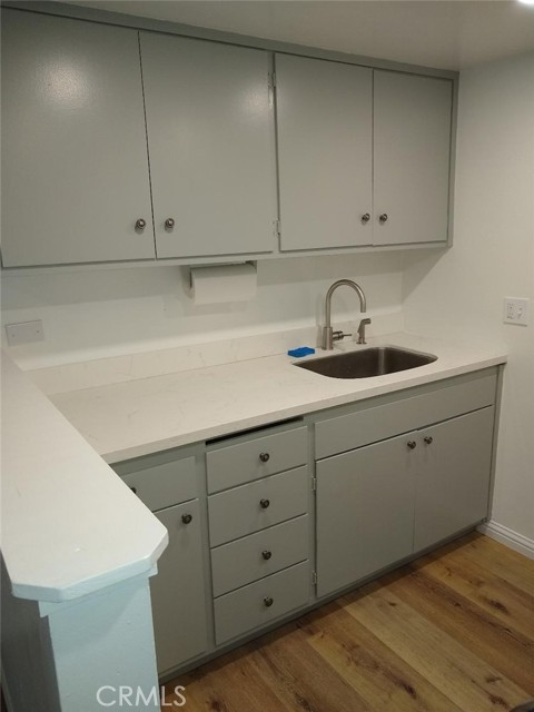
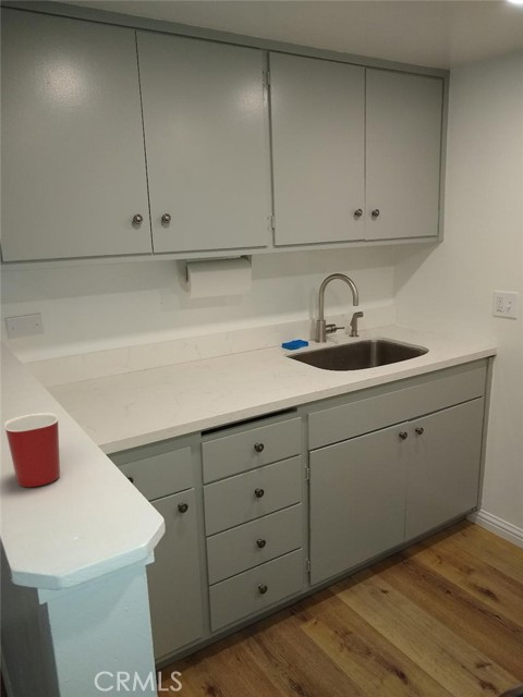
+ mug (34, 445)
